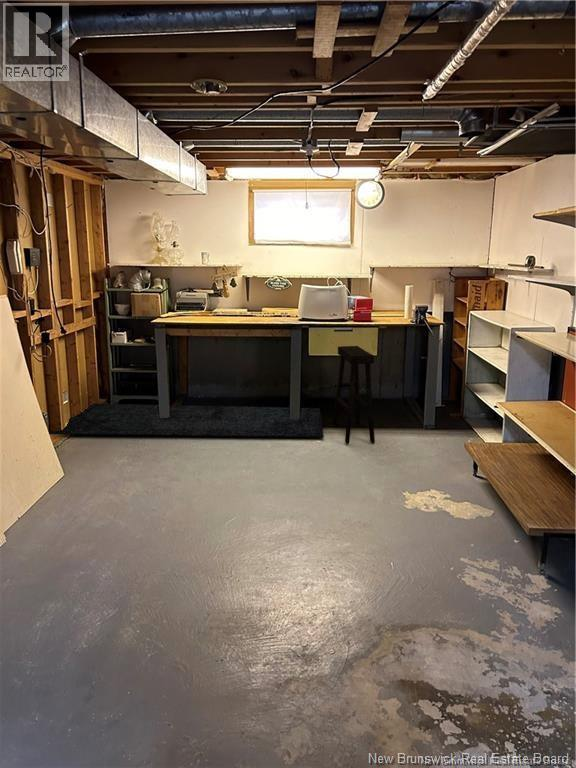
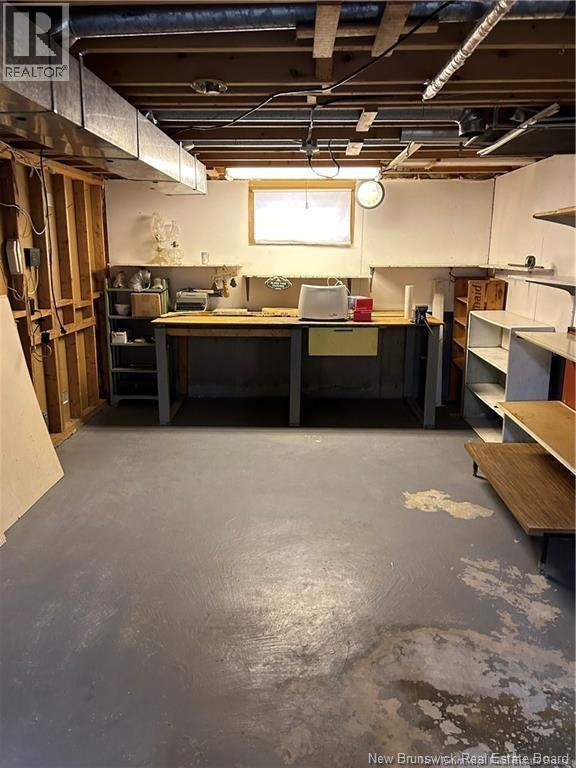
- stool (353, 392)
- rug (197, 412)
